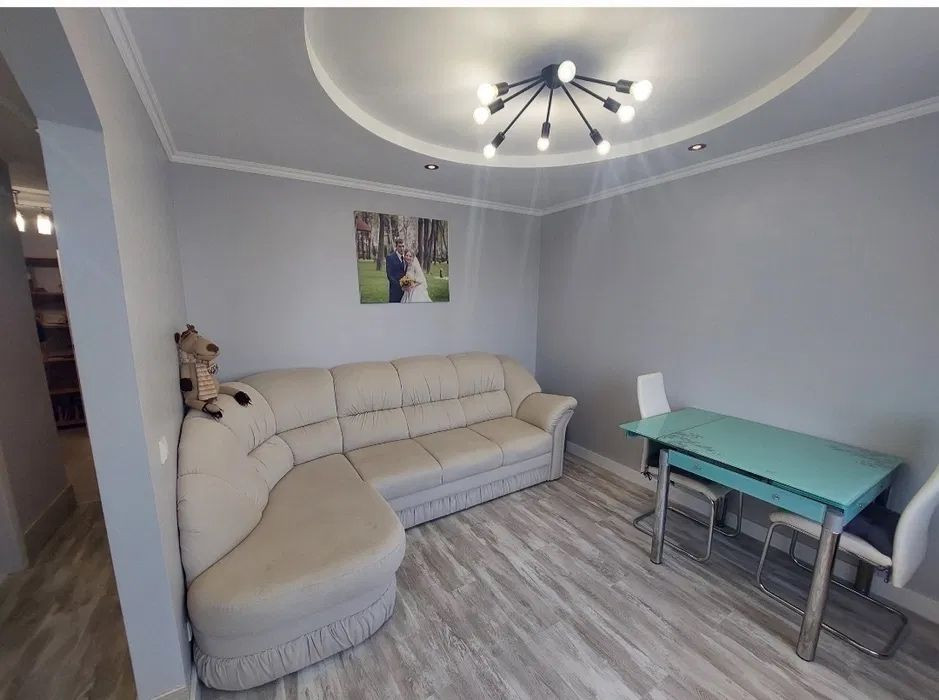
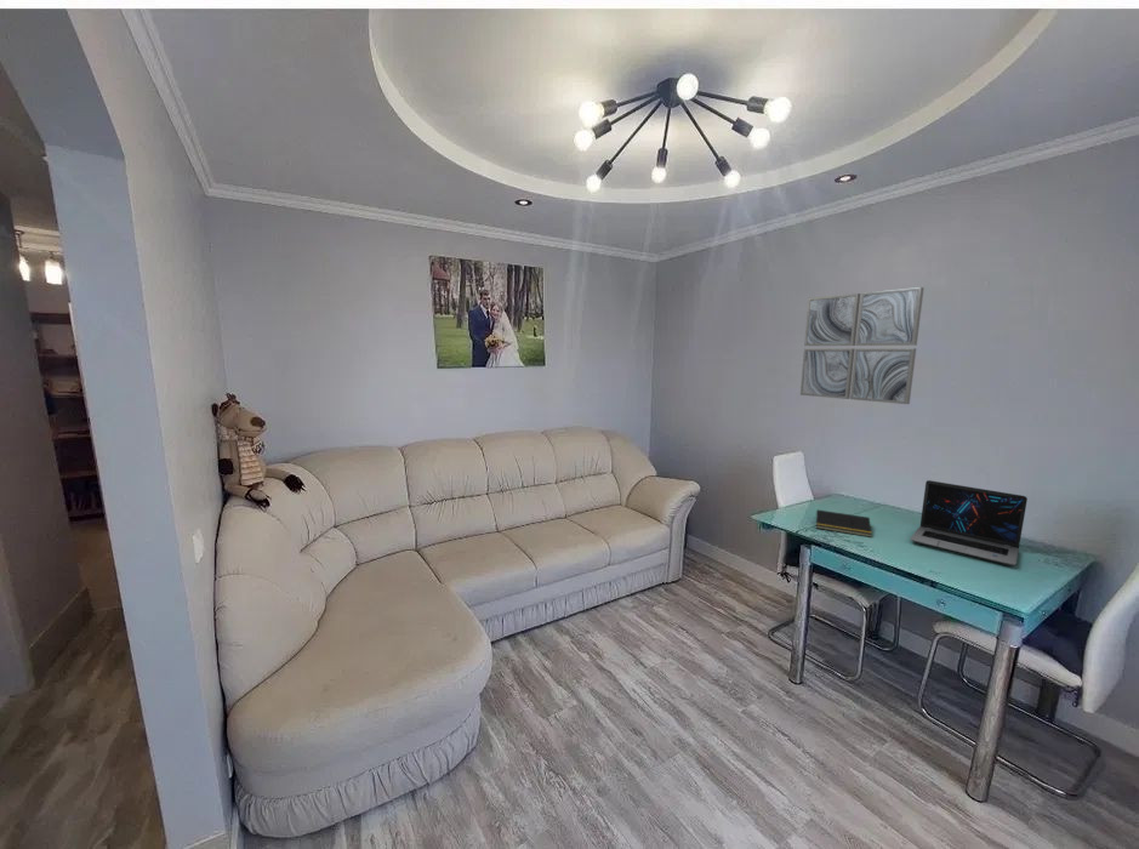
+ wall art (855, 348)
+ laptop (966, 520)
+ notepad (842, 522)
